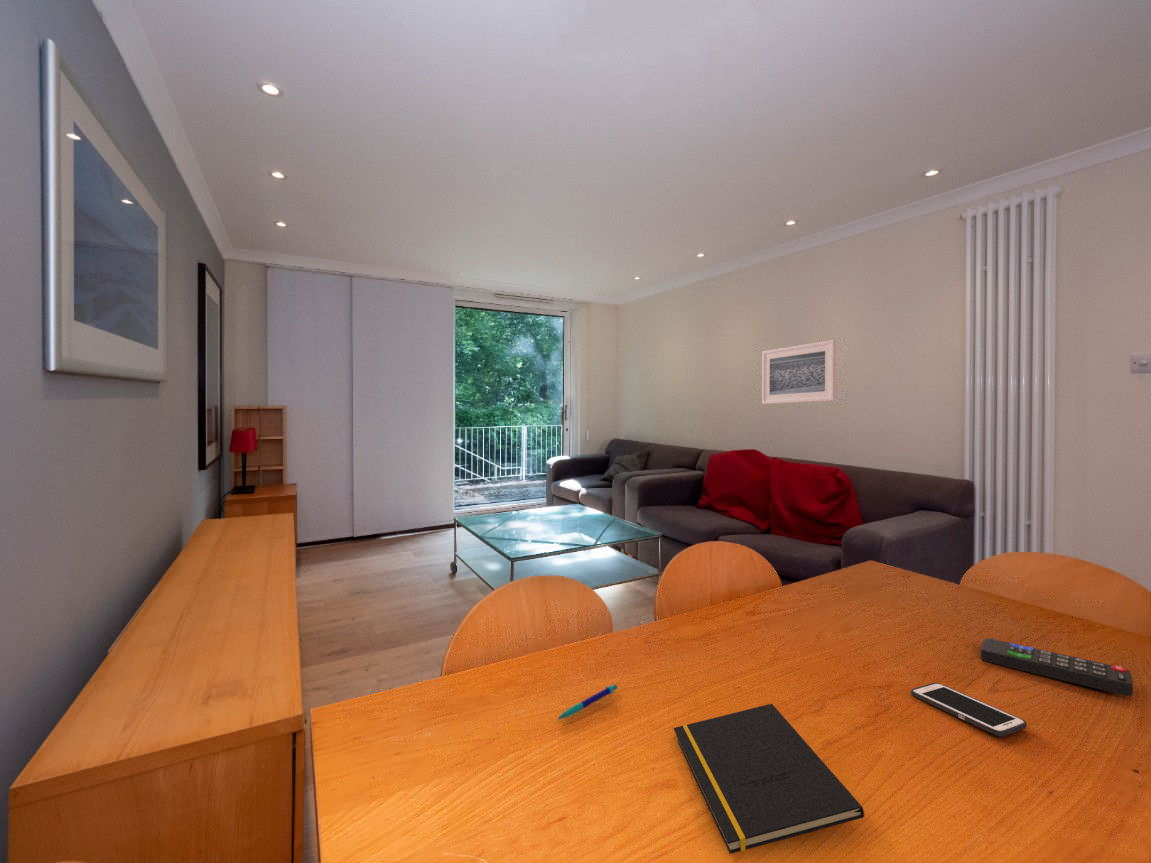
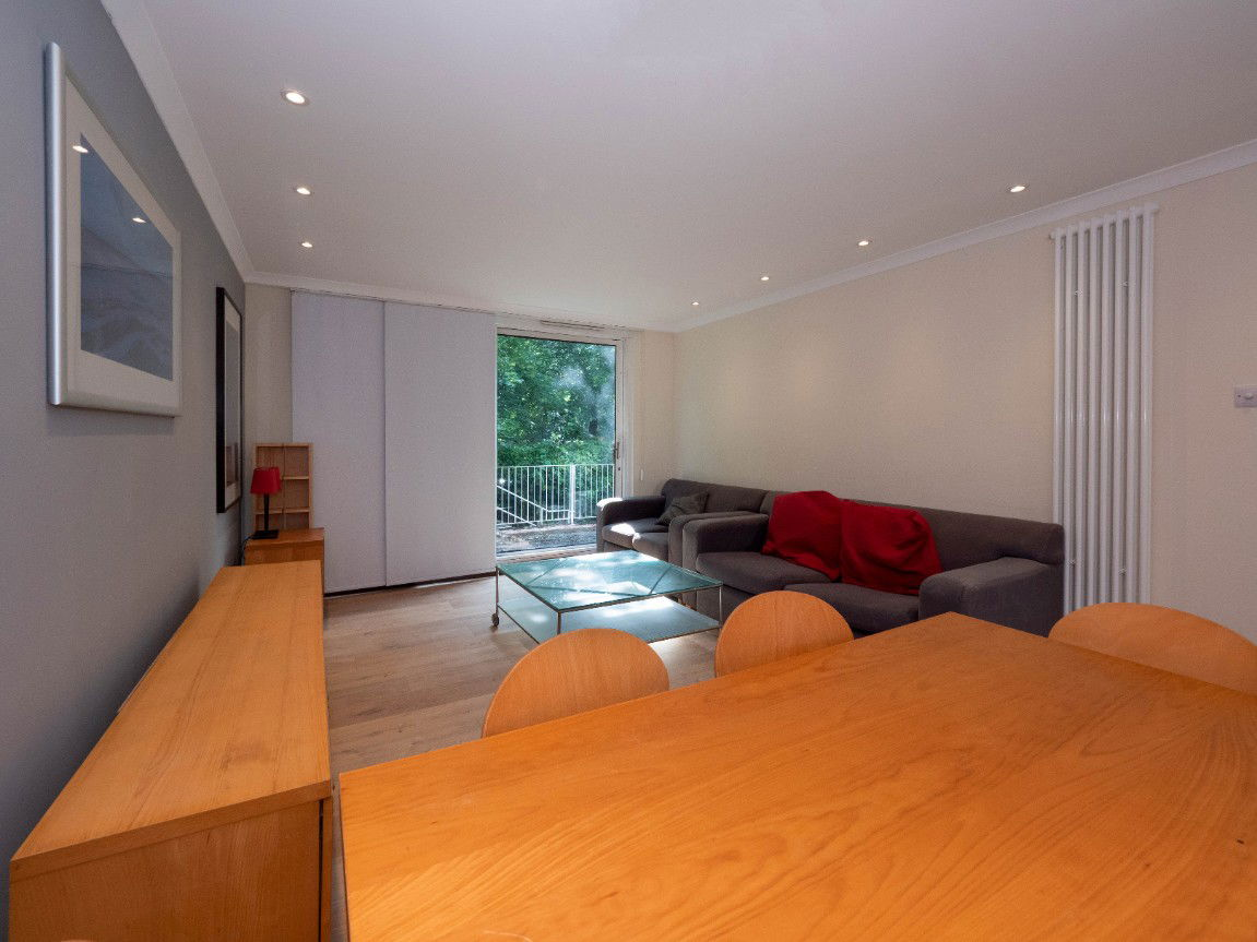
- remote control (1051, 663)
- notepad (754, 766)
- cell phone (965, 707)
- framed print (796, 374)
- pen (587, 701)
